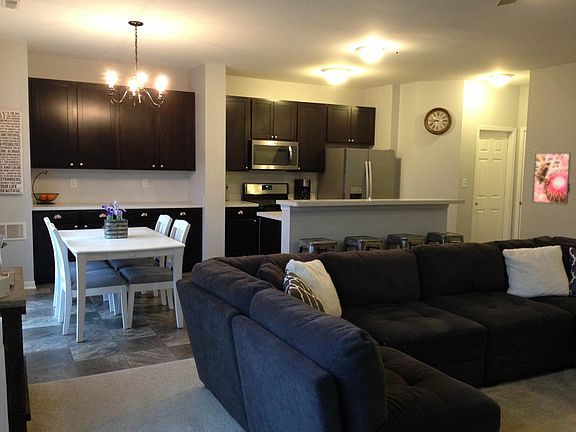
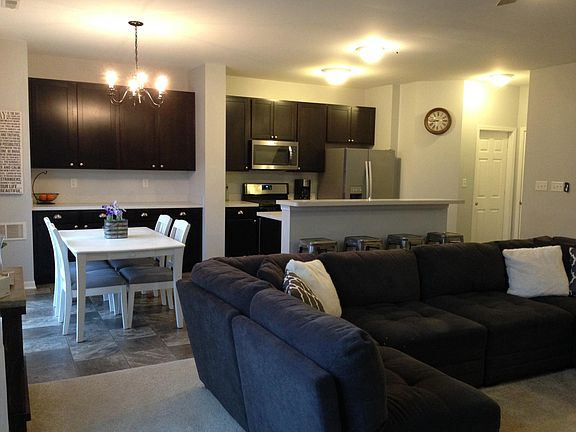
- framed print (550, 178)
